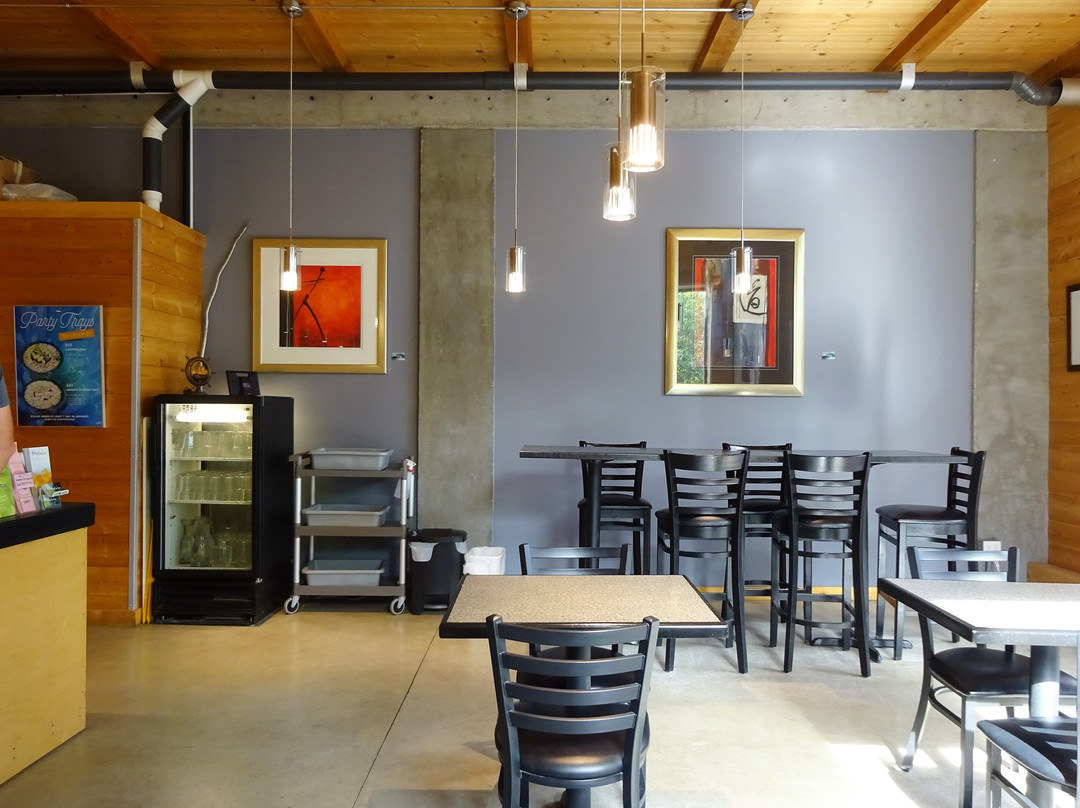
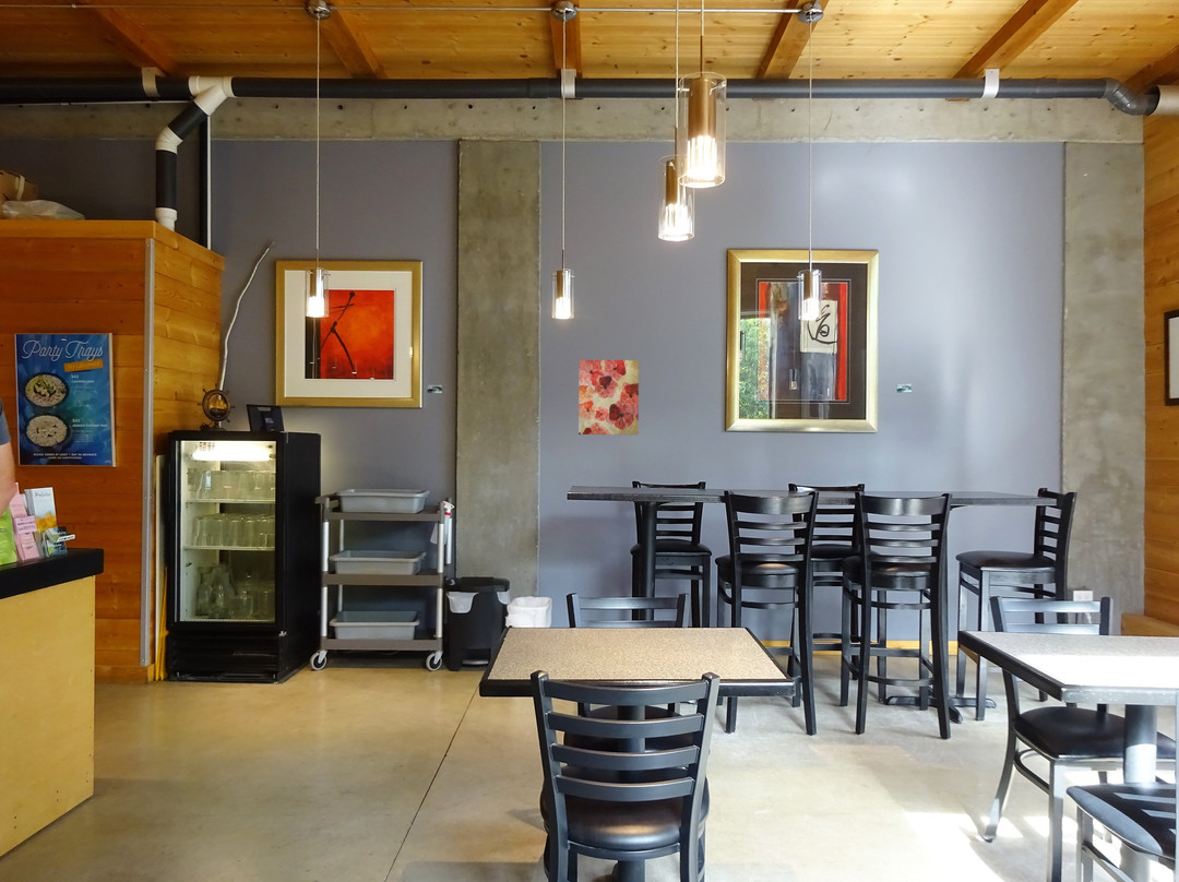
+ wall art (608, 397)
